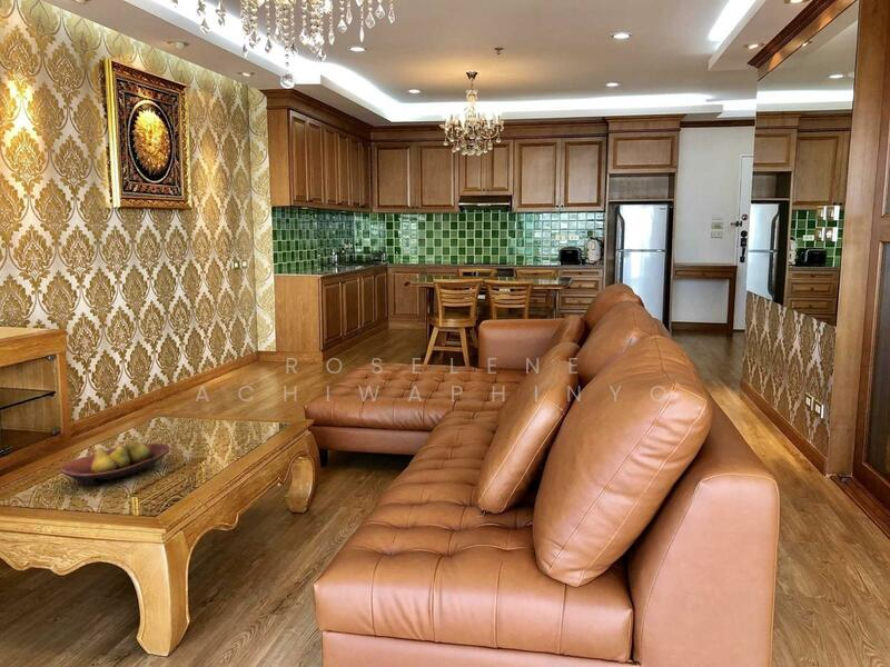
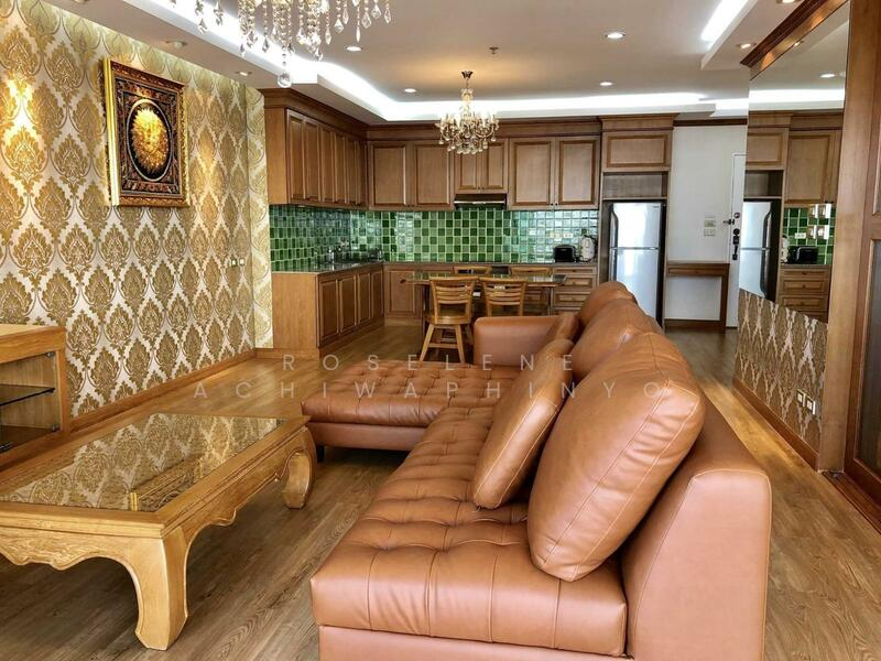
- fruit bowl (117, 459)
